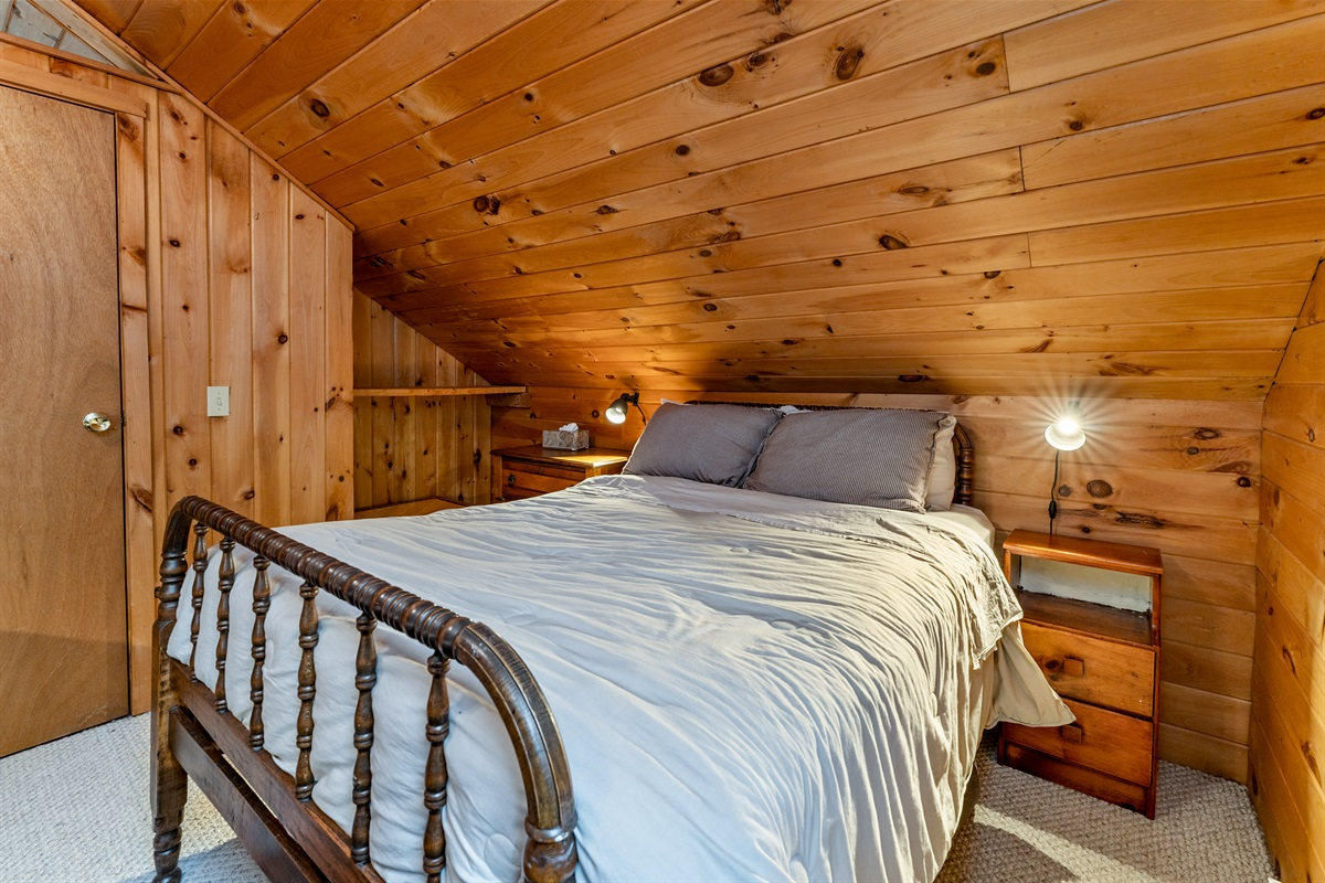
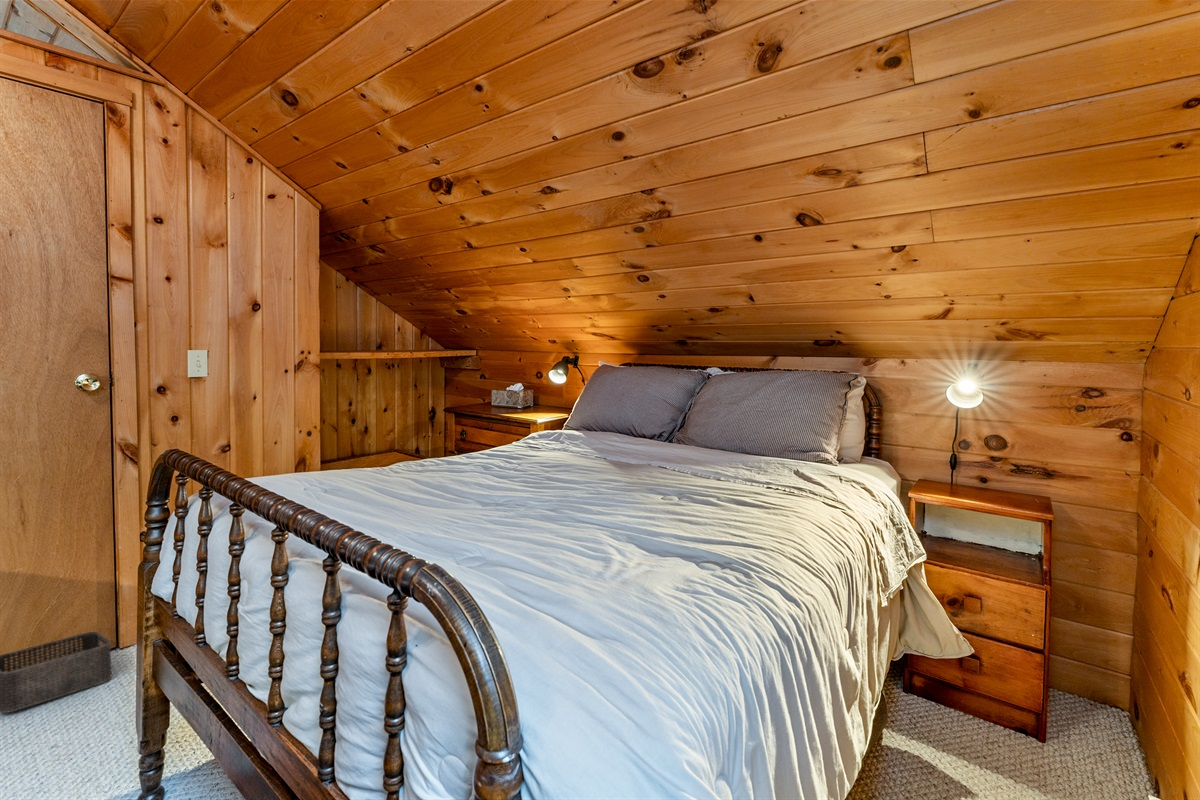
+ storage bin (52, 669)
